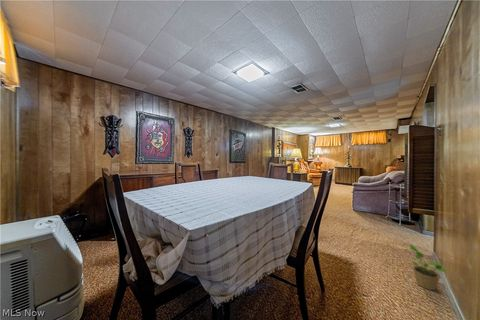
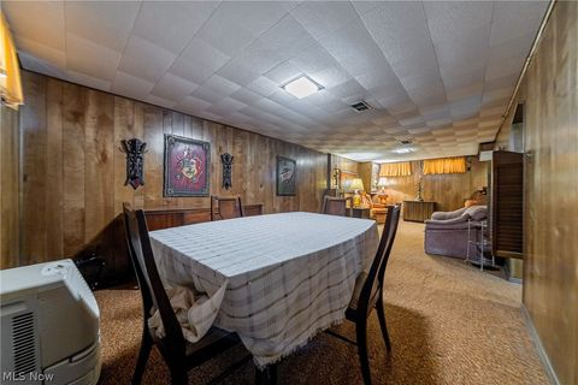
- potted plant (426, 268)
